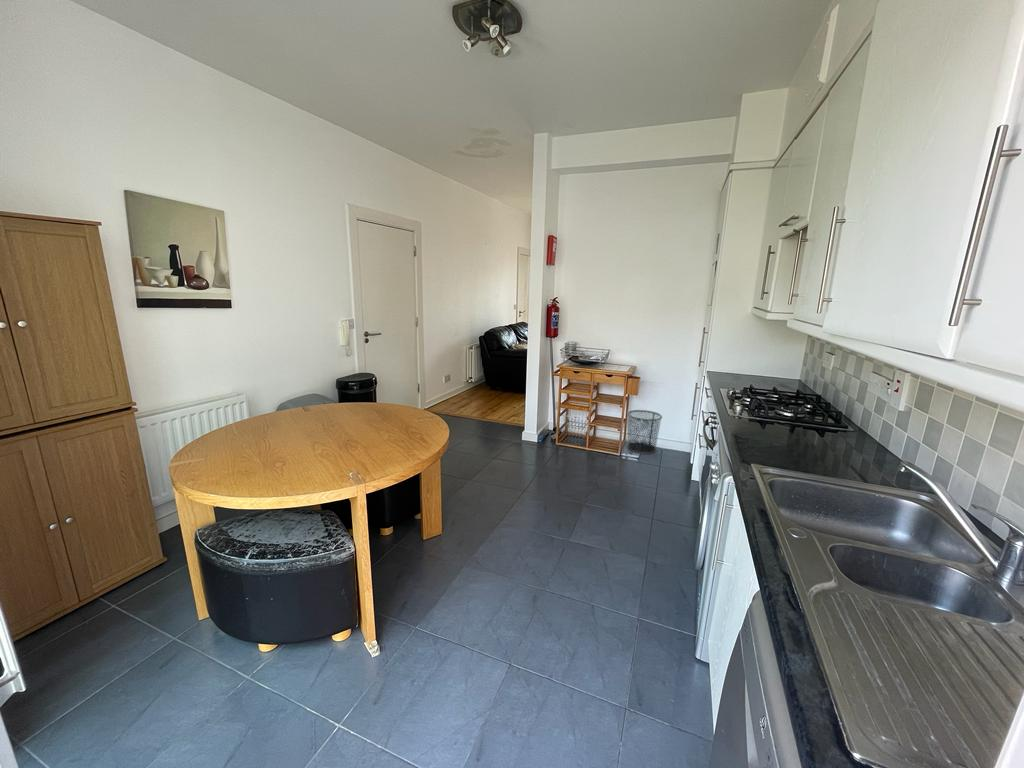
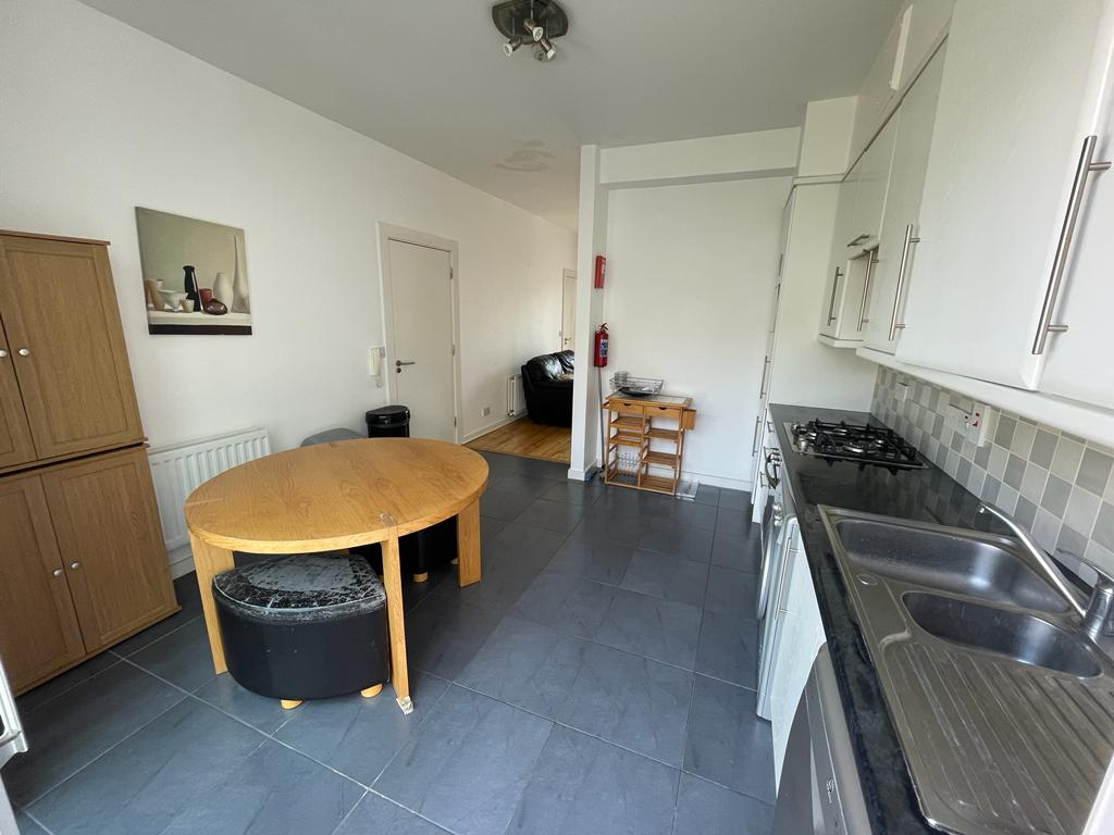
- waste bin (642, 431)
